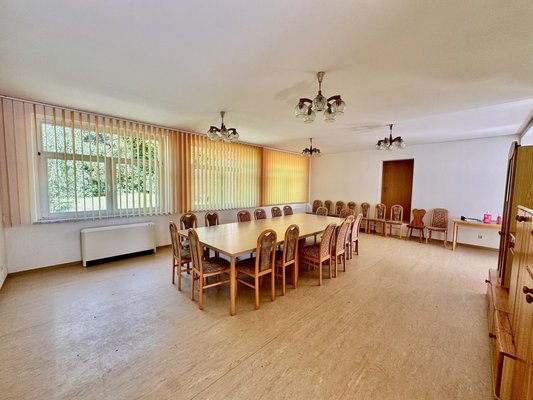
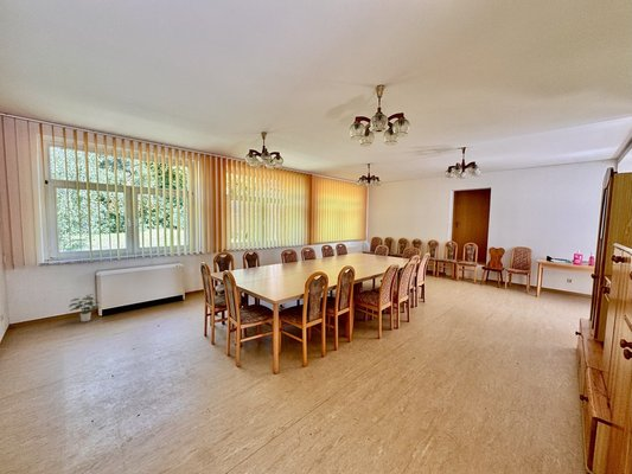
+ potted plant (85, 307)
